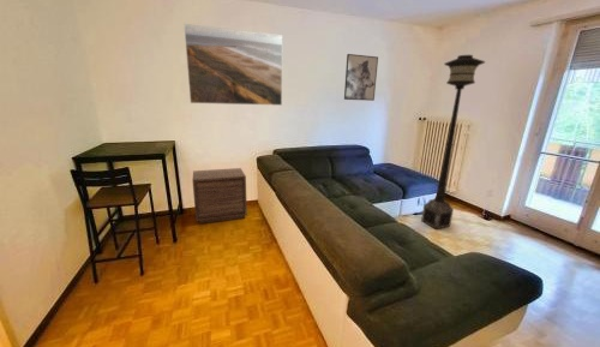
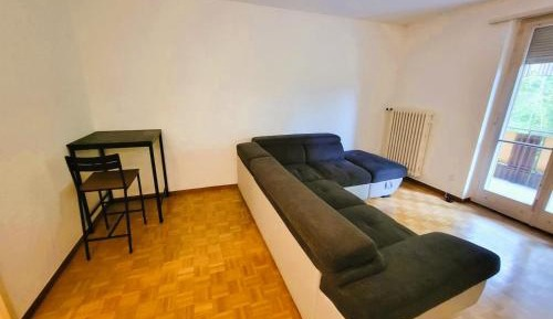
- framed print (236, 68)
- nightstand (220, 193)
- wall art (360, 78)
- floor lamp (449, 146)
